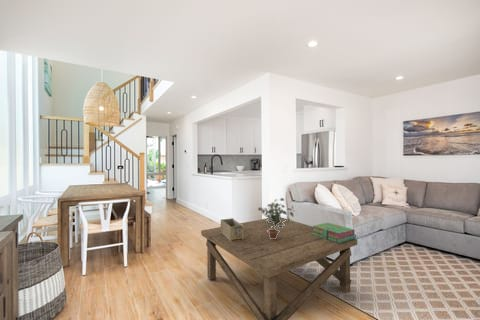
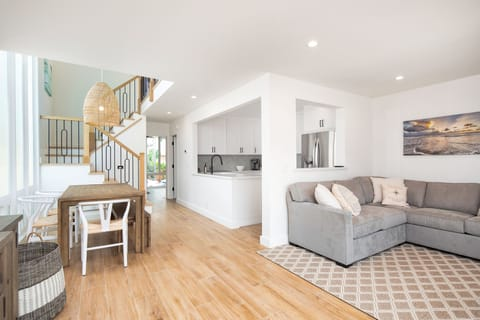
- decorative box (231, 228)
- potted plant (273, 218)
- stack of books (332, 231)
- coffee table (274, 259)
